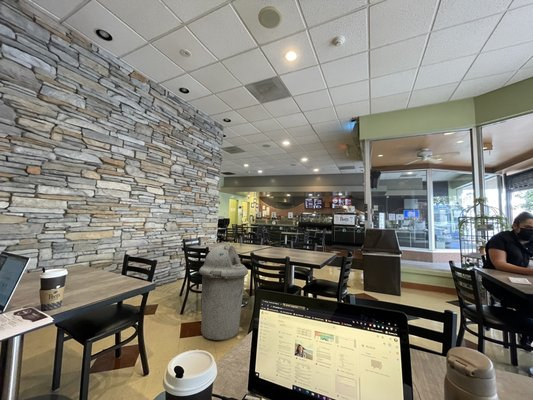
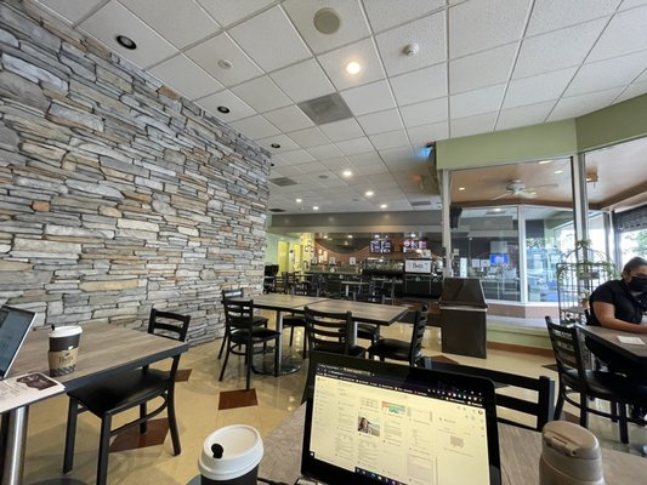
- trash can (223, 286)
